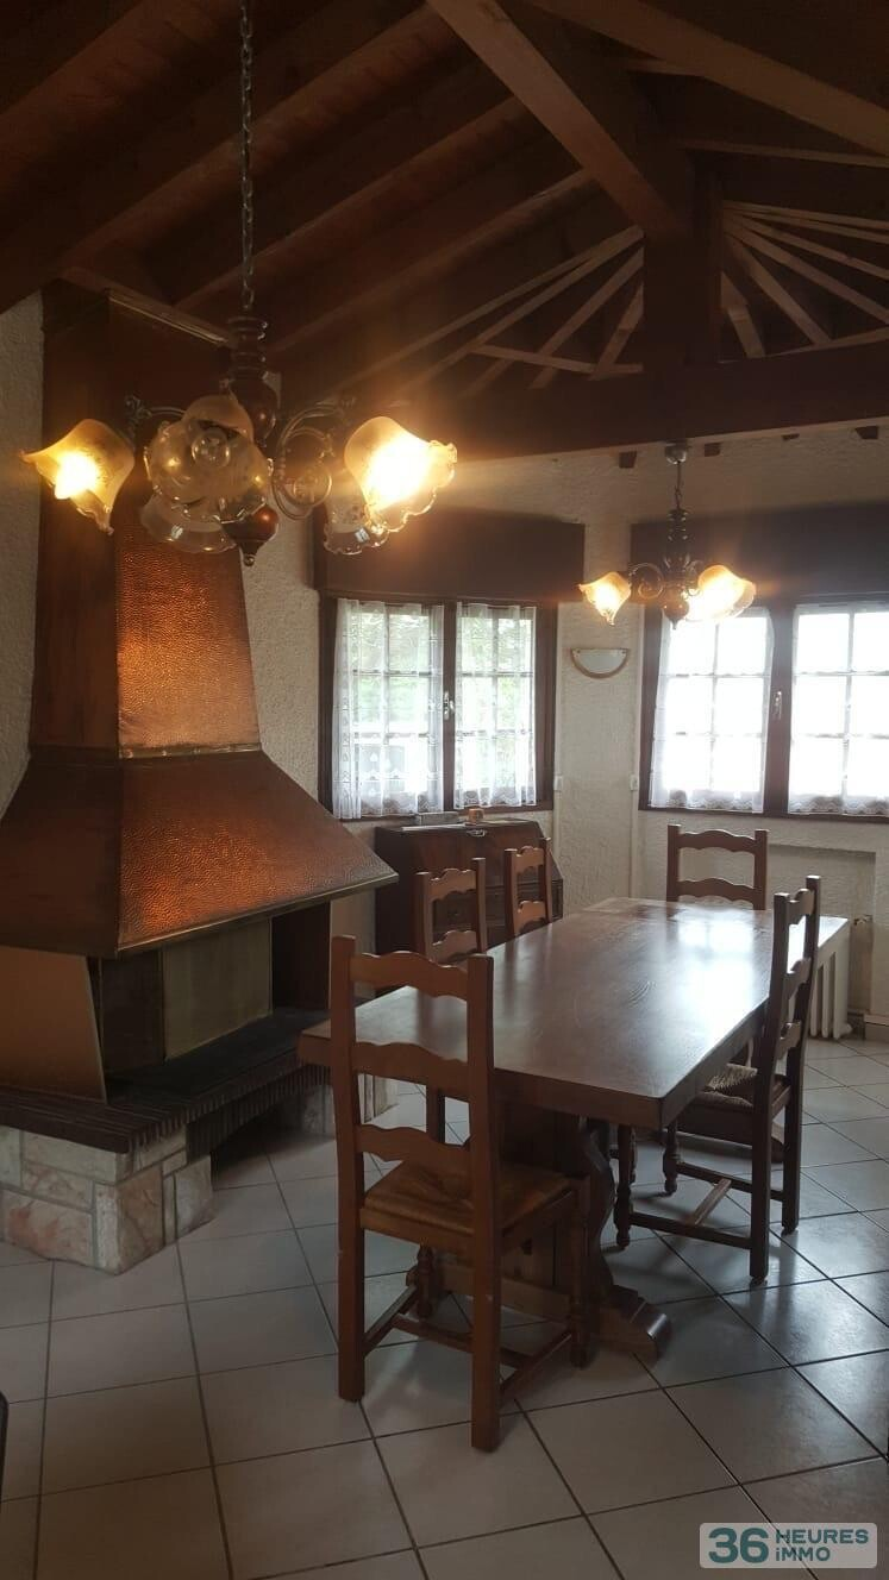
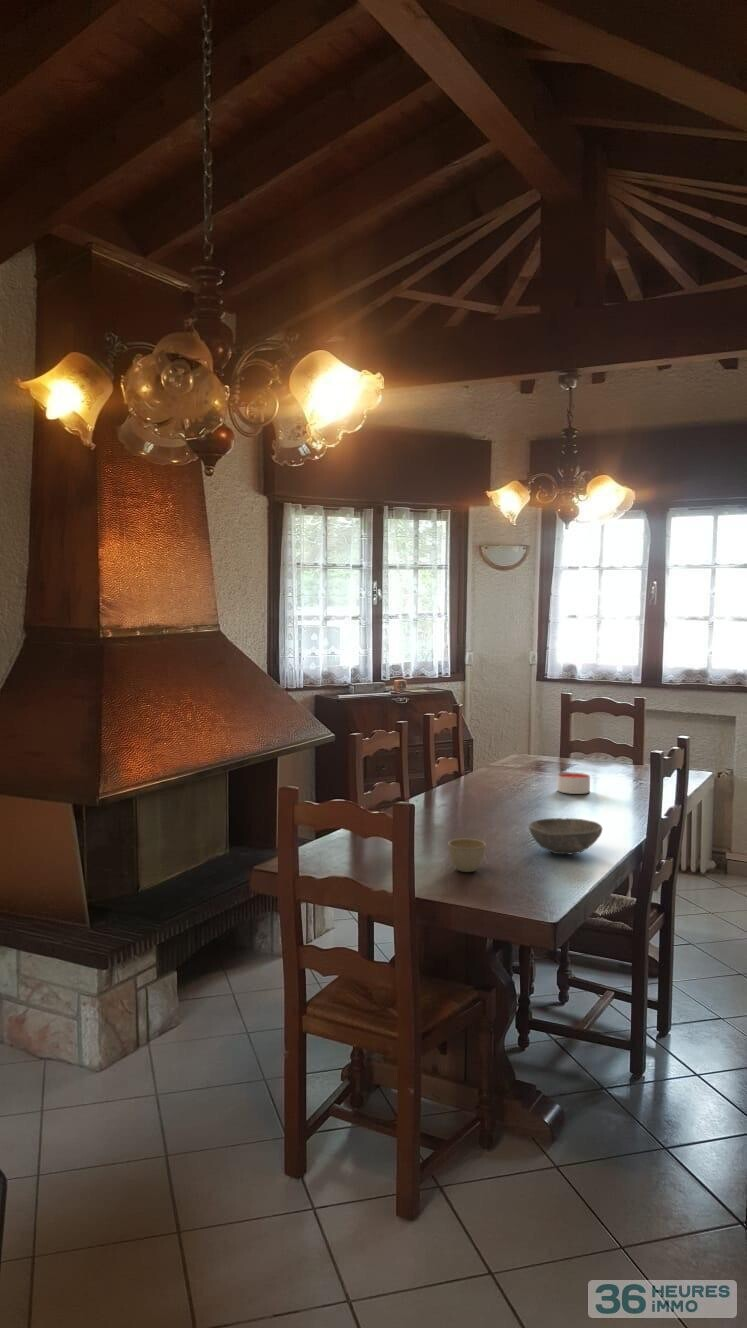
+ bowl (564, 838)
+ candle (573, 782)
+ flower pot (466, 856)
